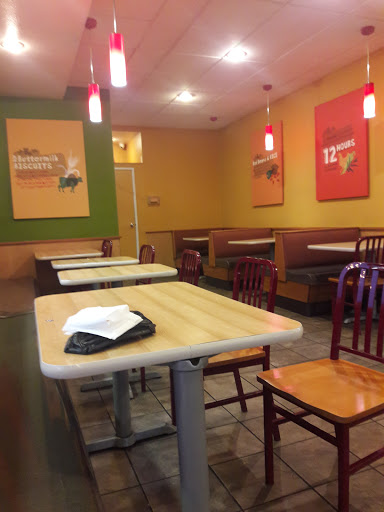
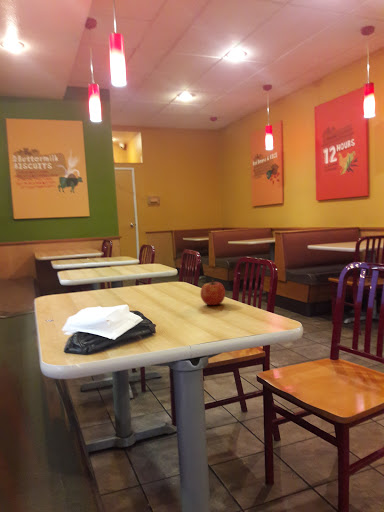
+ fruit (212, 292)
